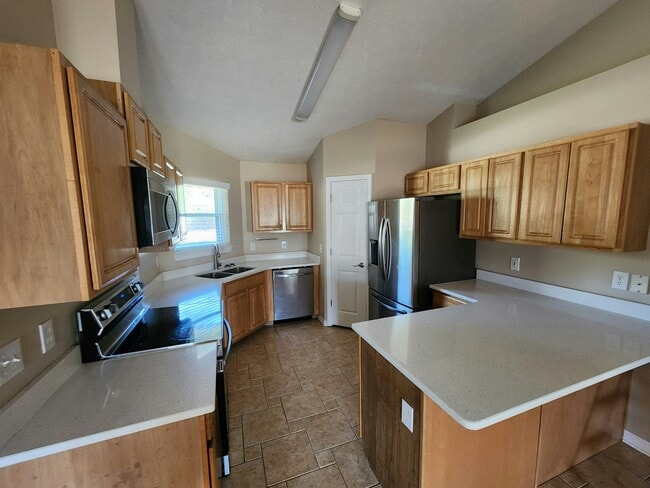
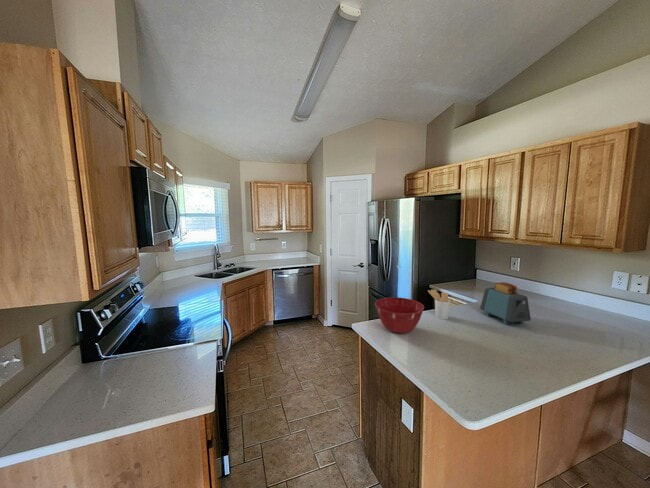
+ mixing bowl (398, 316)
+ toaster (504, 301)
+ utensil holder (438, 303)
